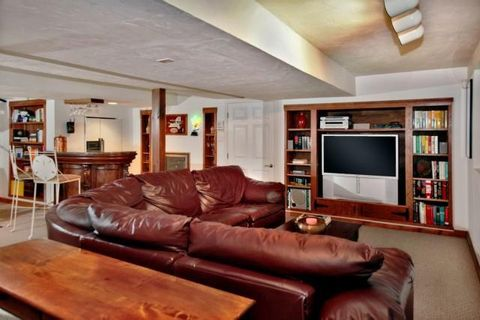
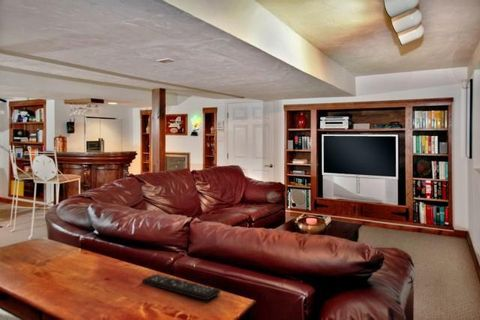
+ remote control (179, 285)
